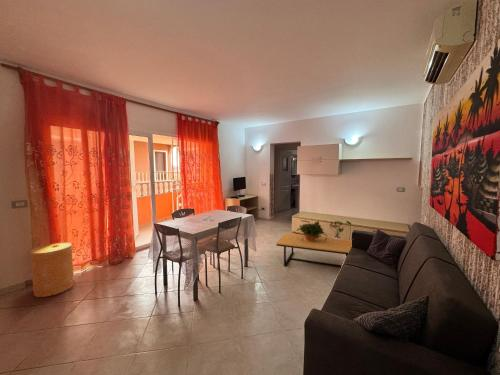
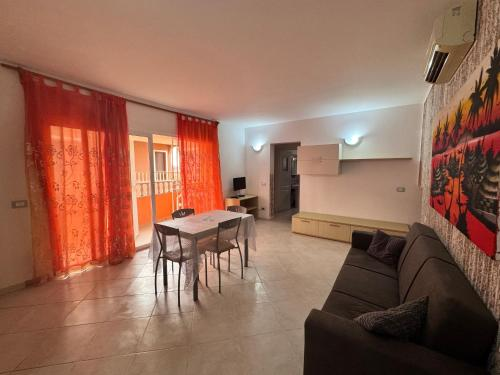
- house plant (338, 234)
- coffee table (316, 250)
- basket (53, 268)
- potted plant (311, 230)
